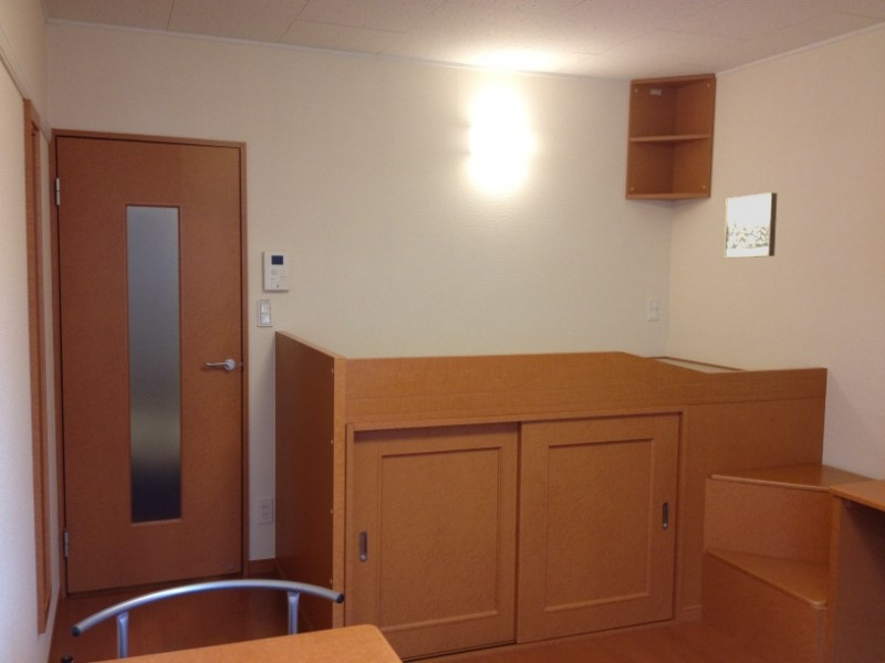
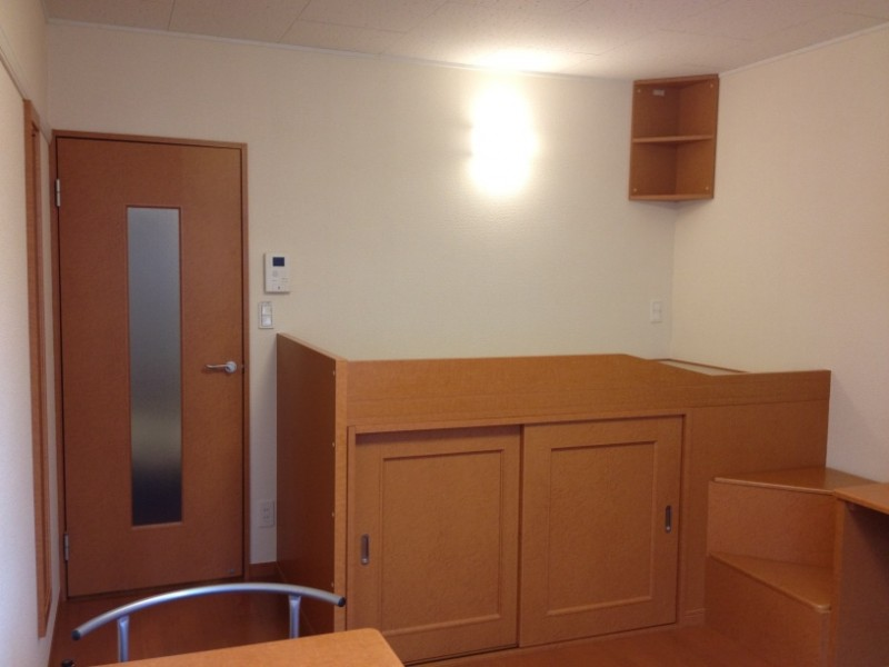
- wall art (749, 225)
